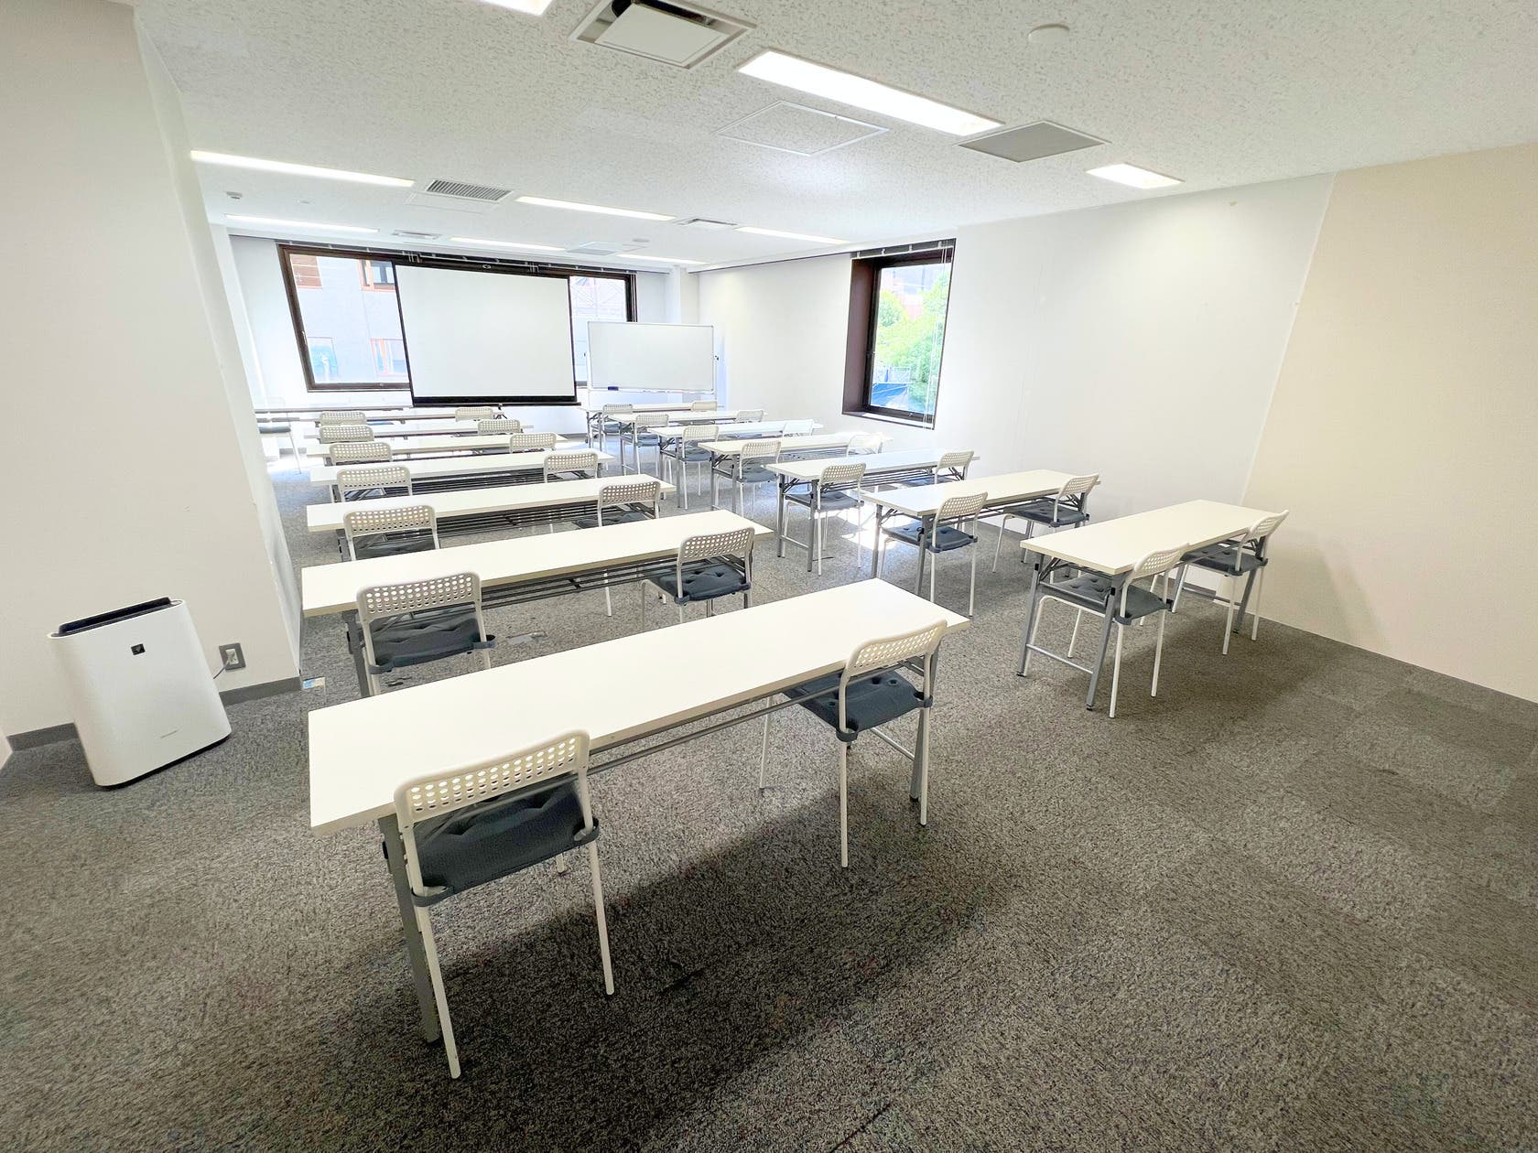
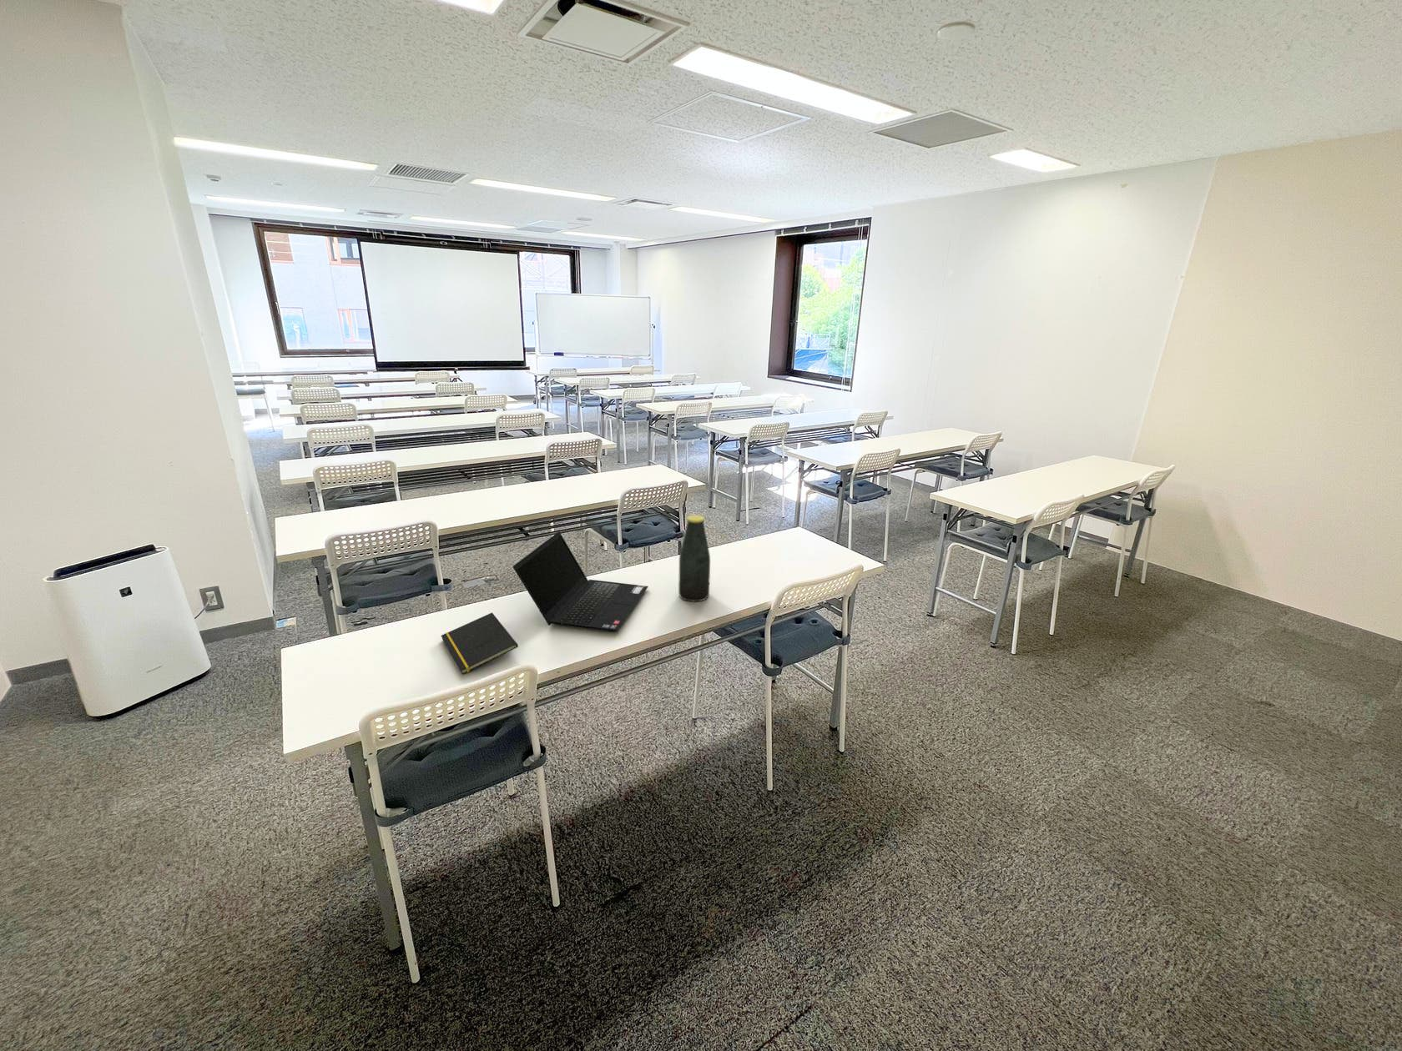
+ laptop computer (586, 578)
+ notepad (478, 640)
+ bottle (694, 558)
